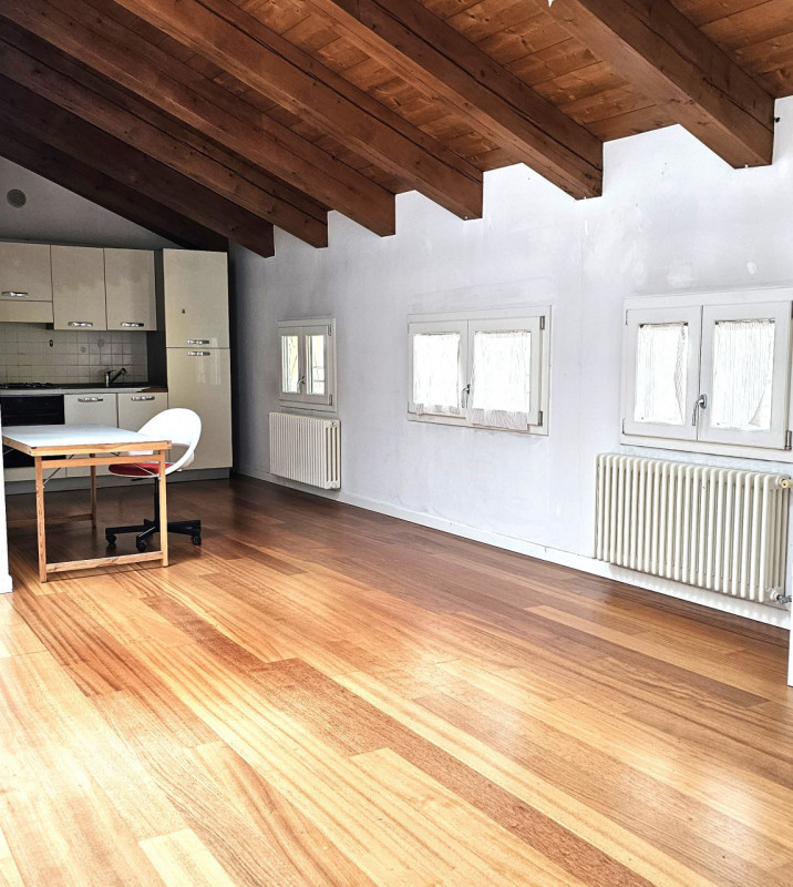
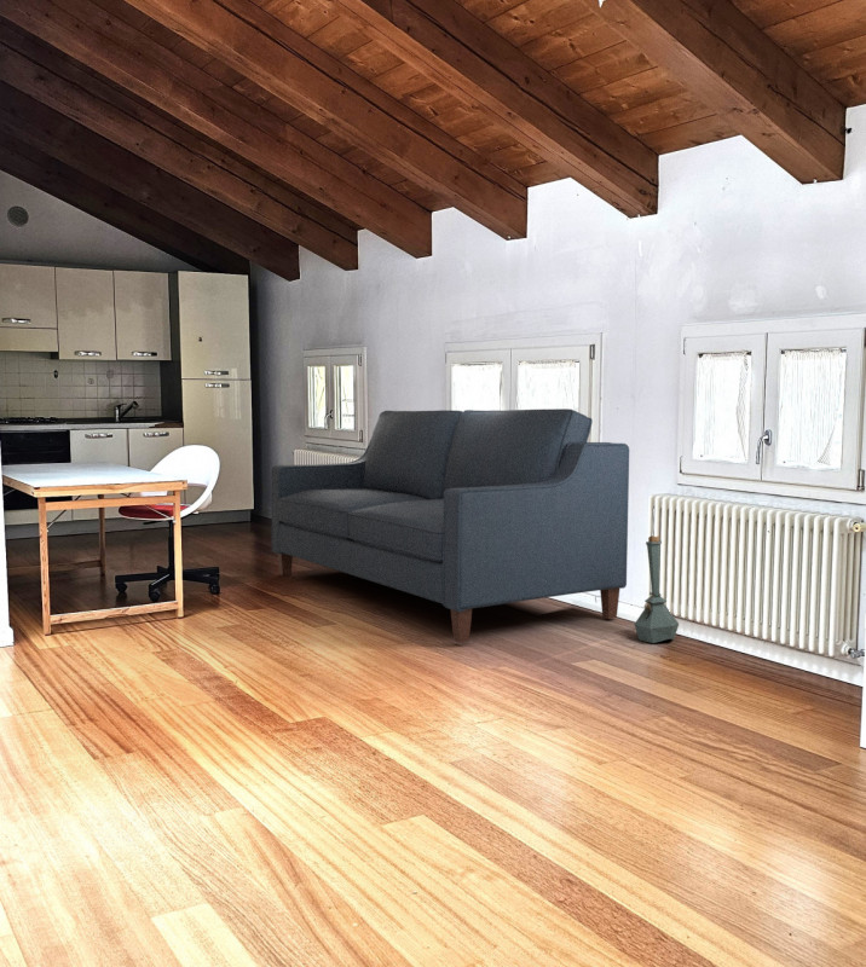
+ sofa (427, 502)
+ lantern (657, 587)
